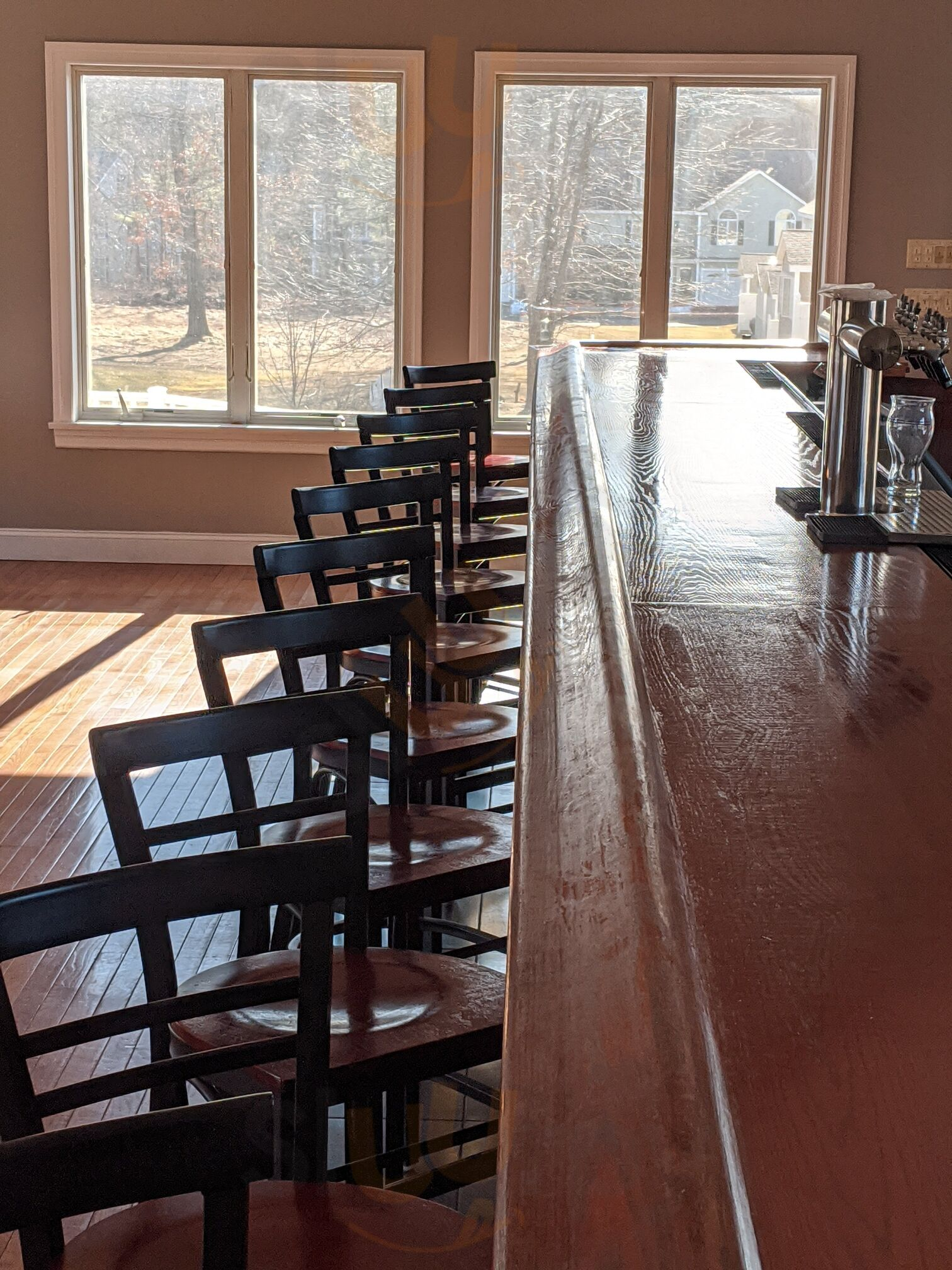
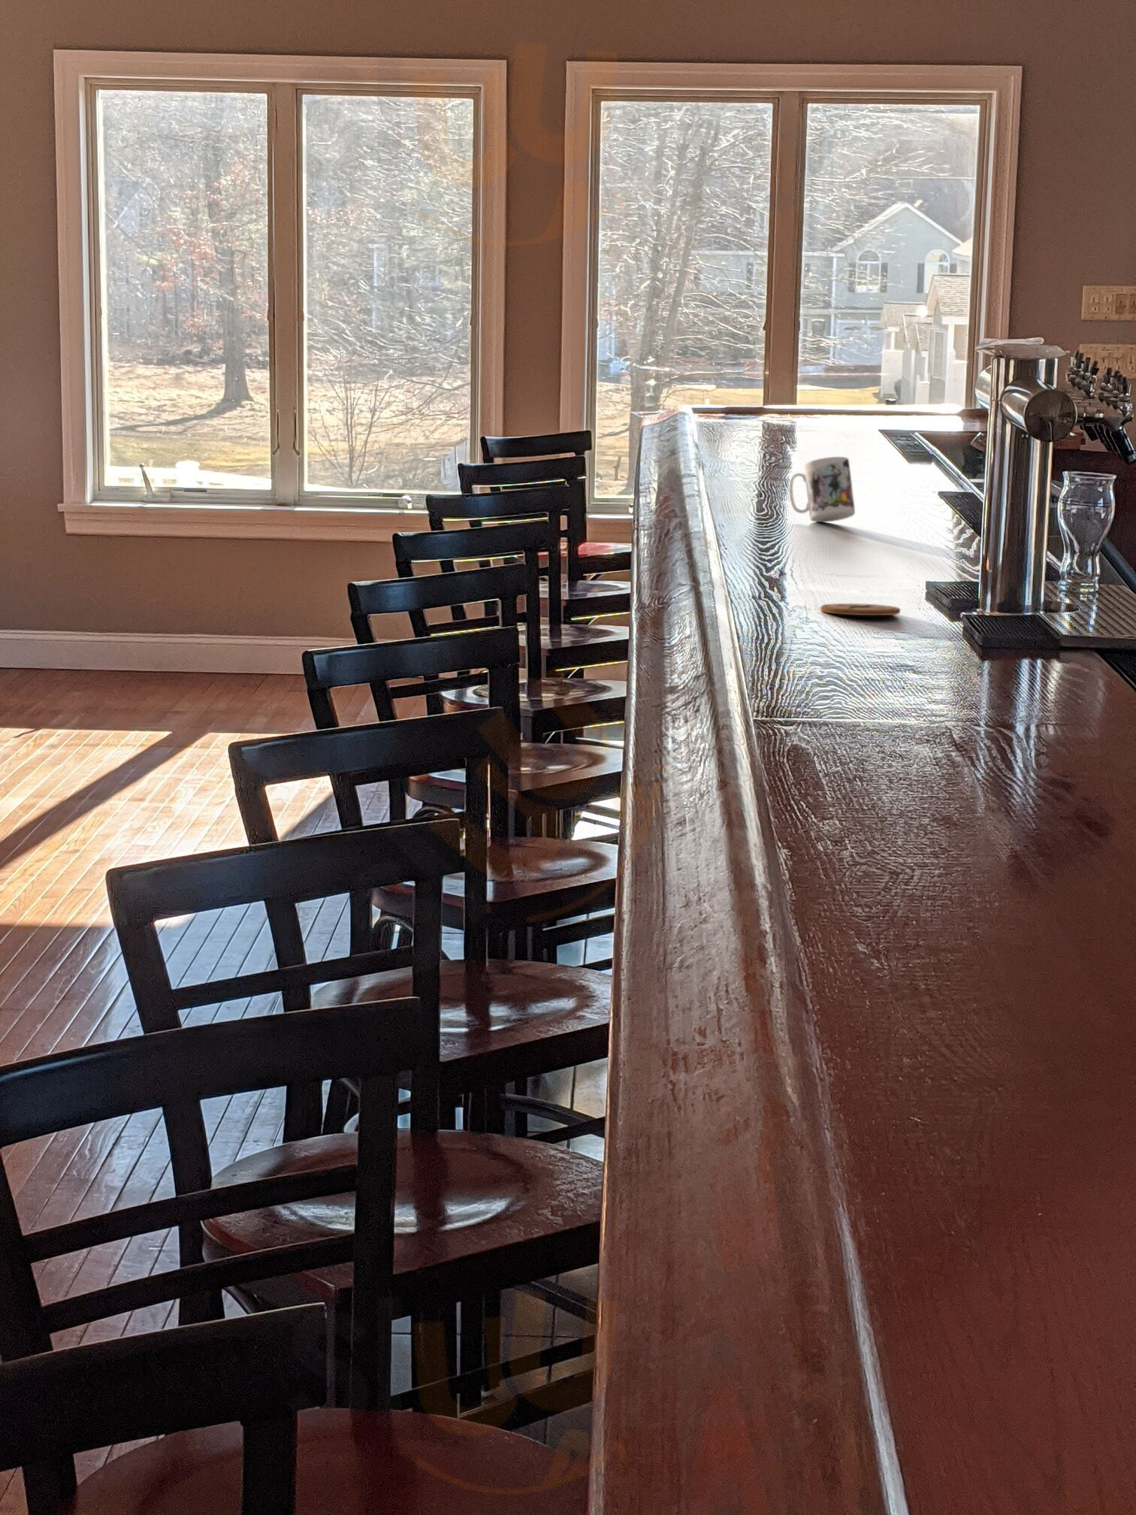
+ coaster (859, 610)
+ mug (822, 489)
